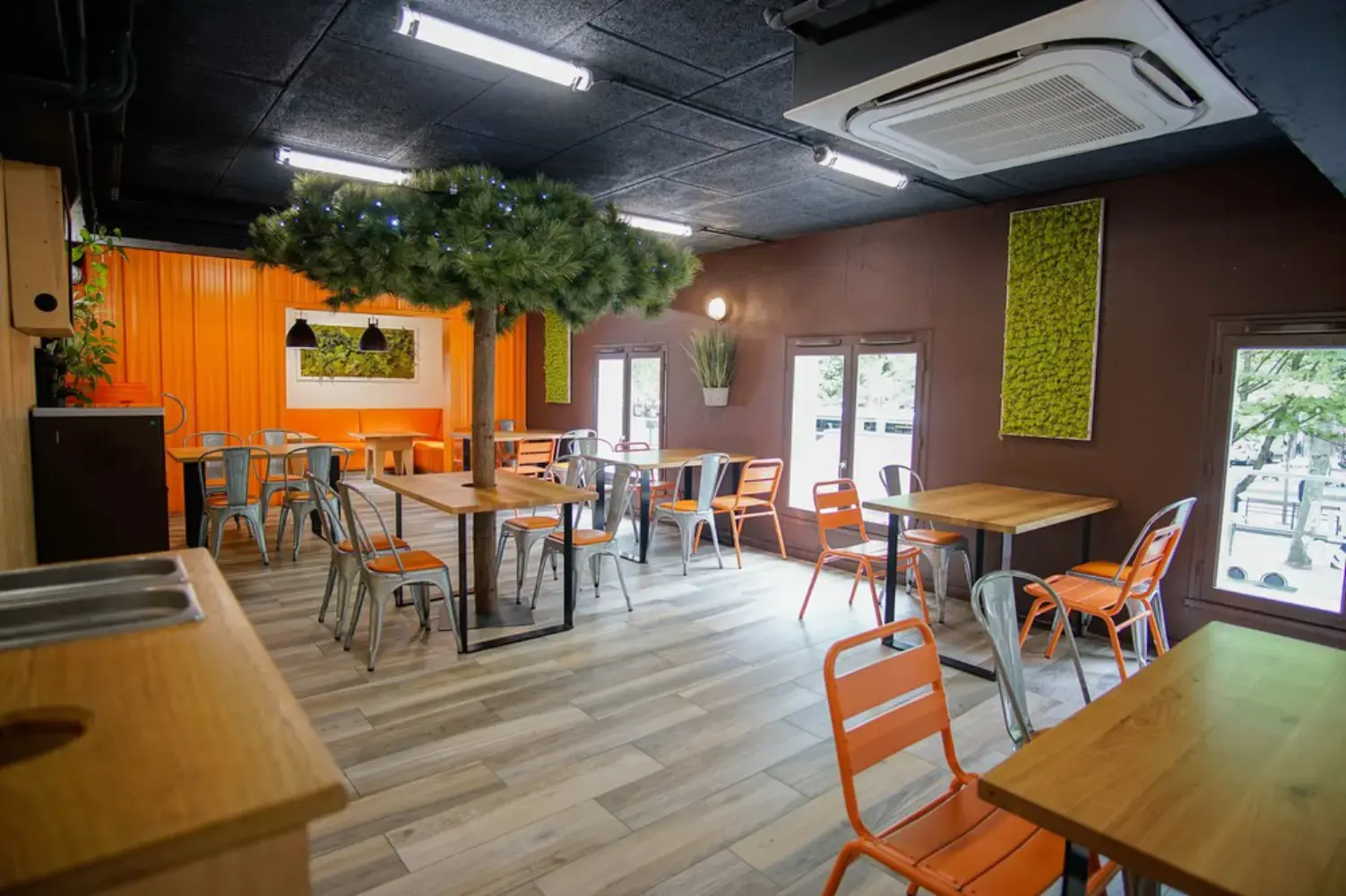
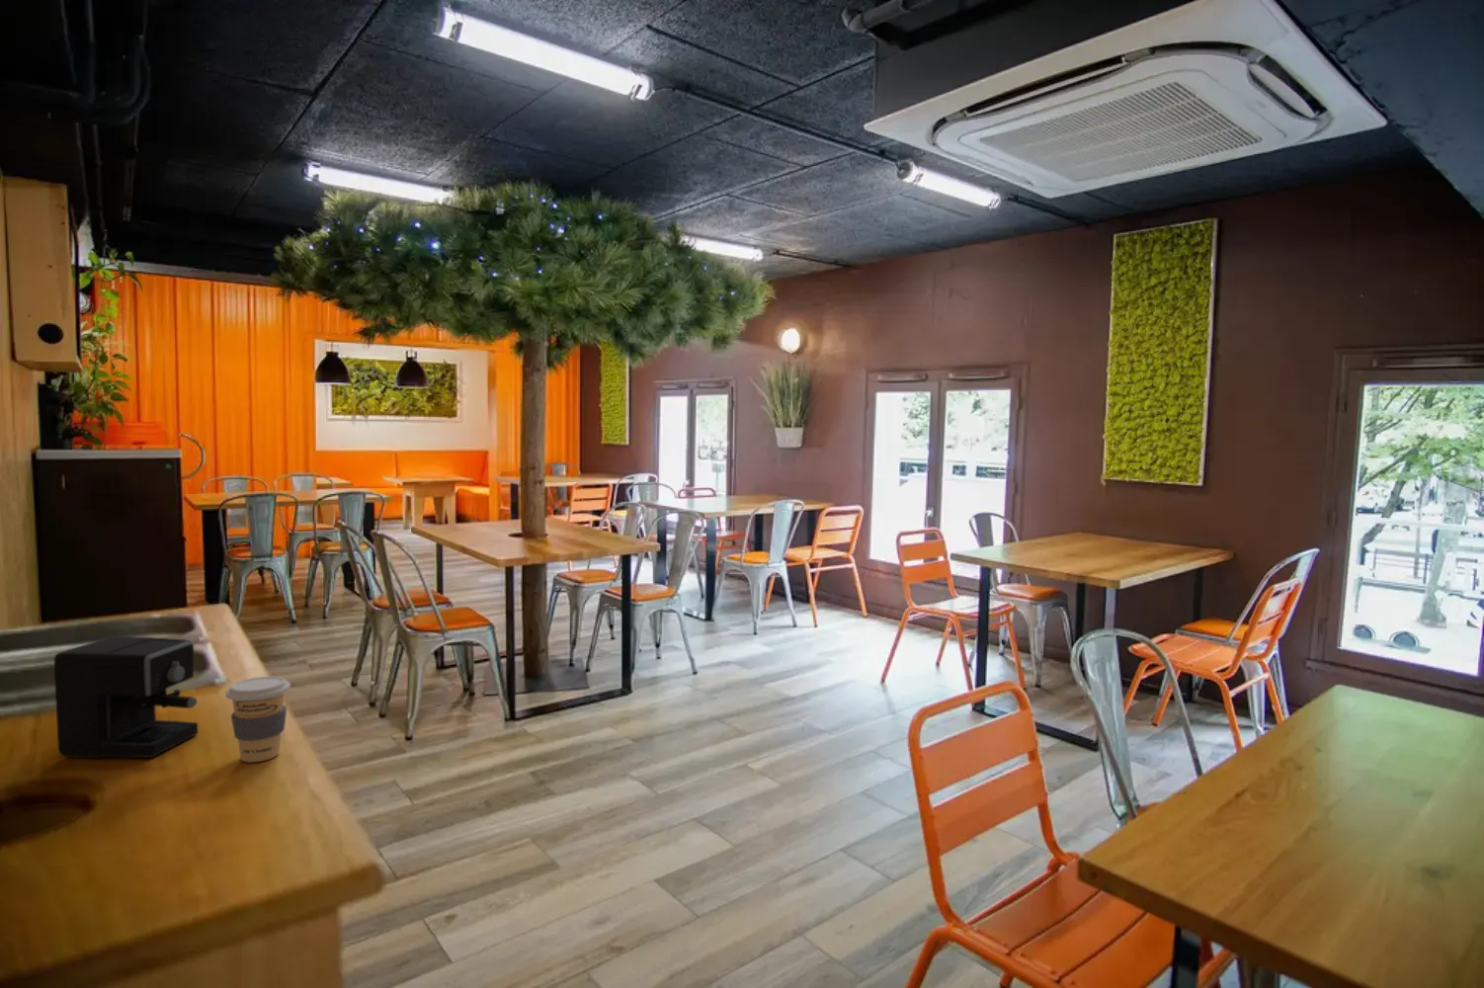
+ coffee maker (164, 678)
+ coffee cup (259, 719)
